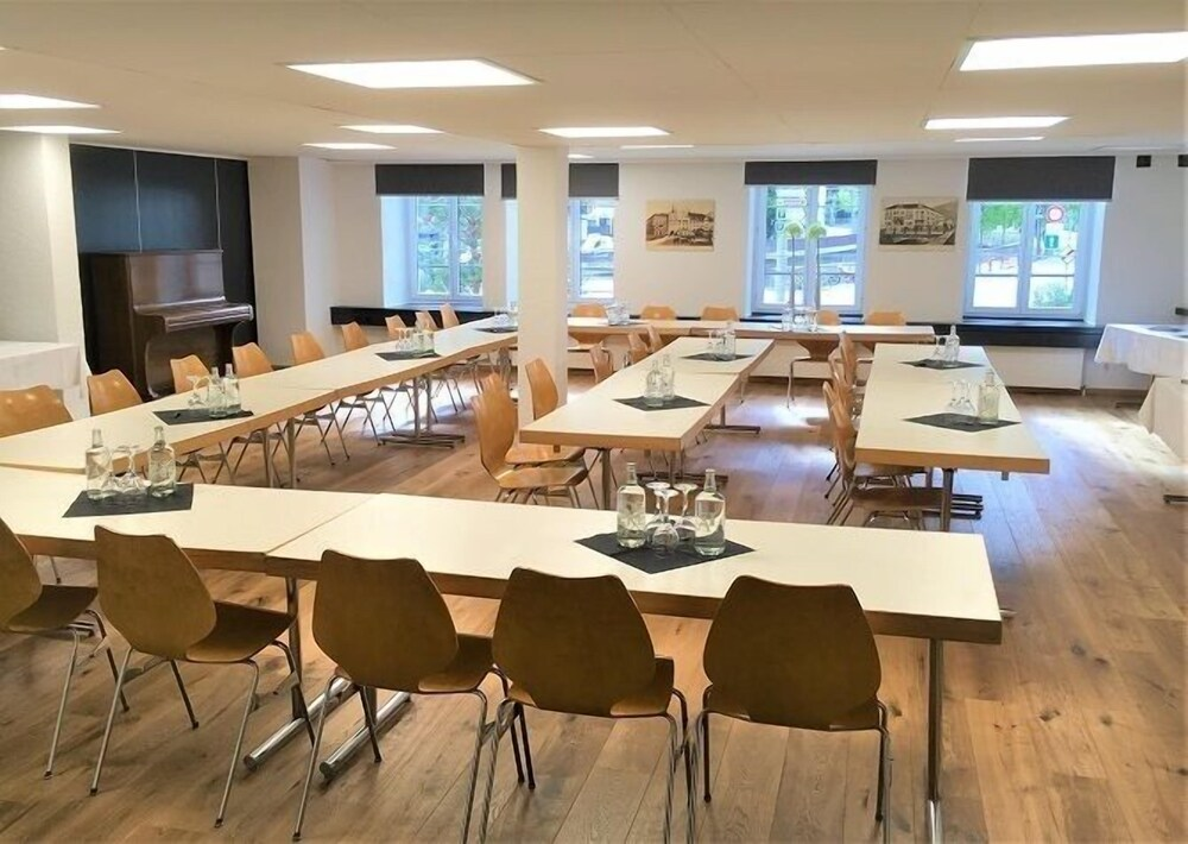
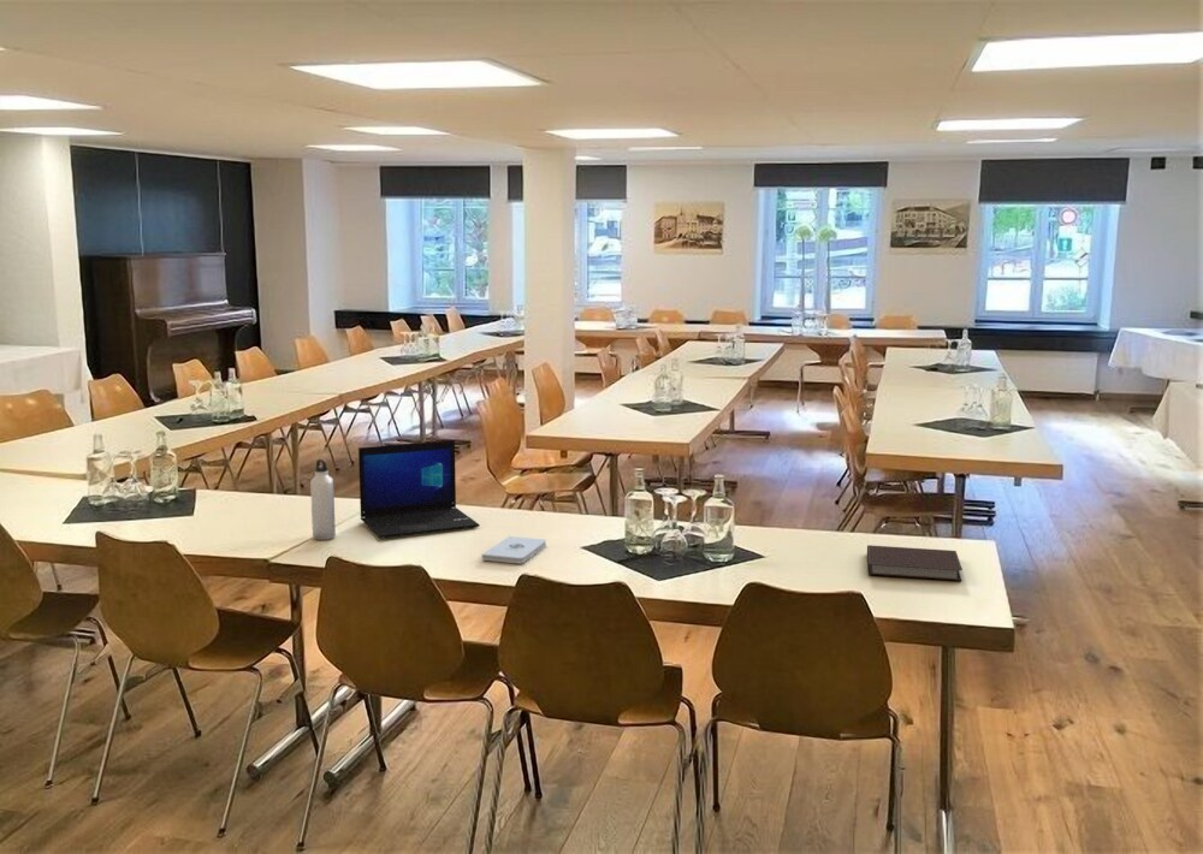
+ notebook (912, 562)
+ notepad (515, 548)
+ laptop (417, 487)
+ water bottle (322, 498)
